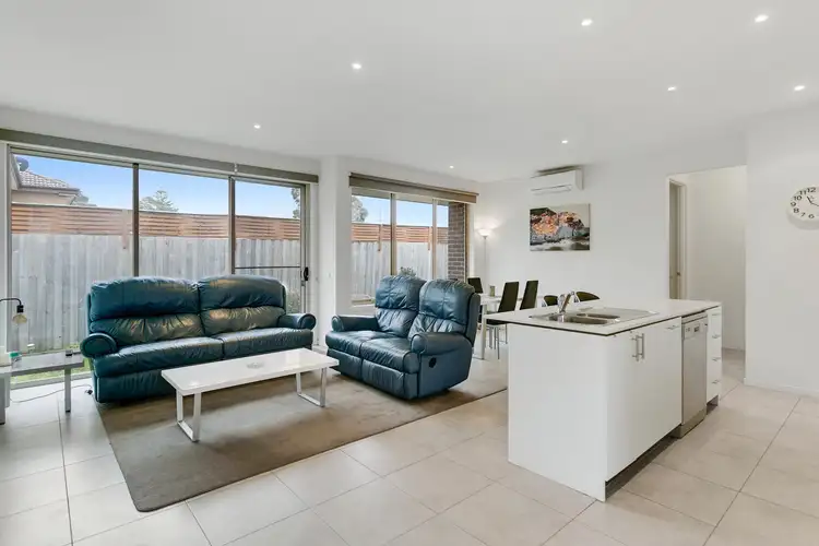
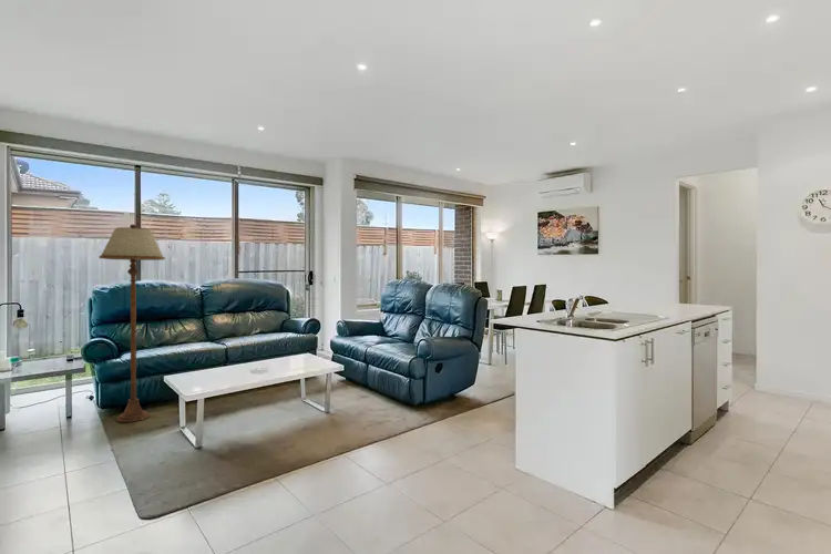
+ floor lamp (133, 320)
